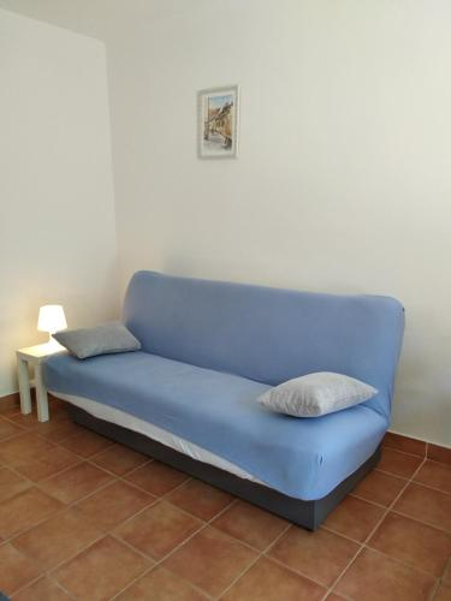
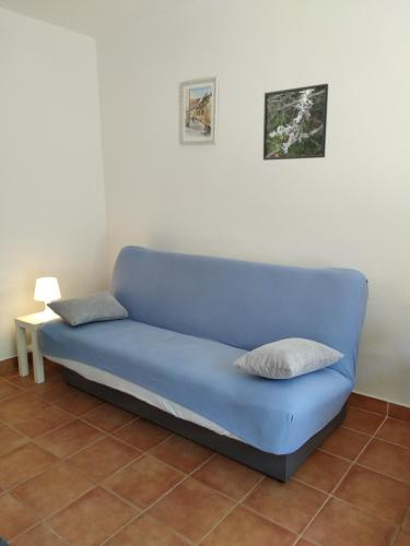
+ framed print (293, 123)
